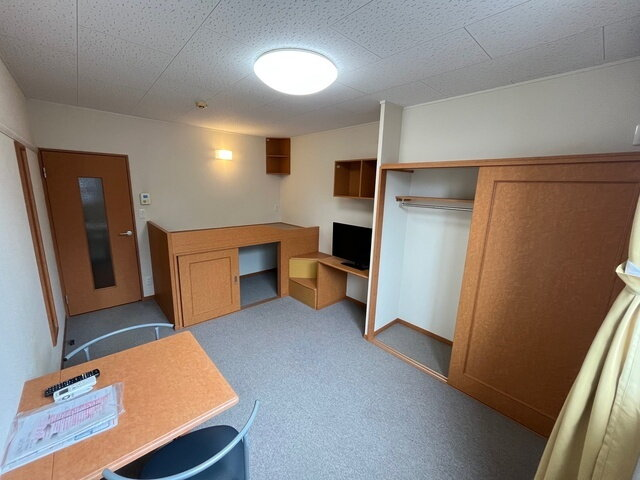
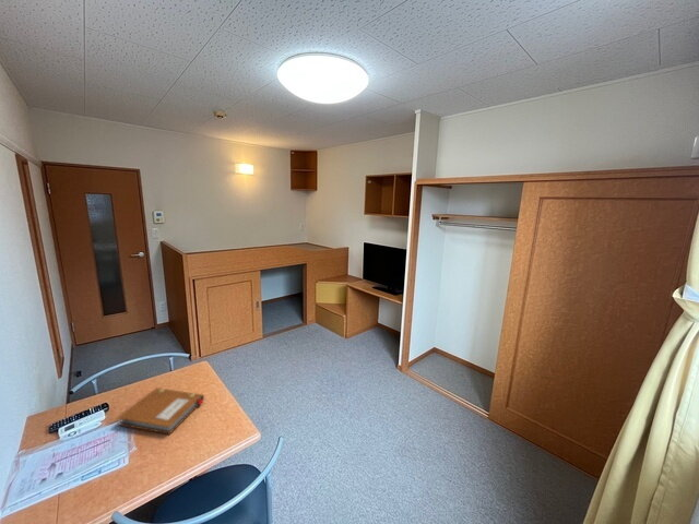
+ notebook (165, 408)
